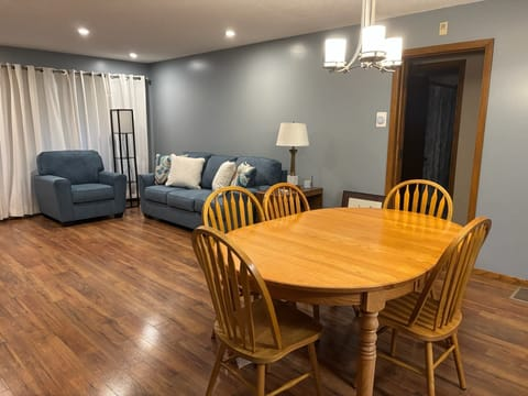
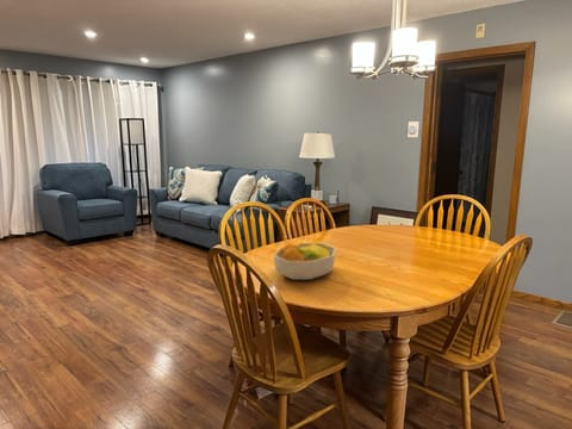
+ fruit bowl (305, 256)
